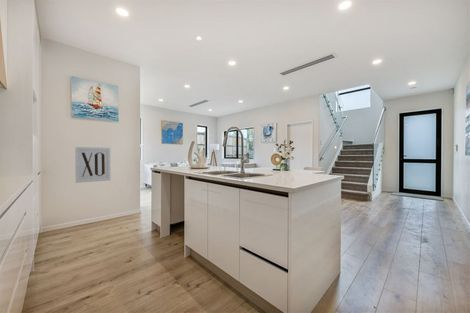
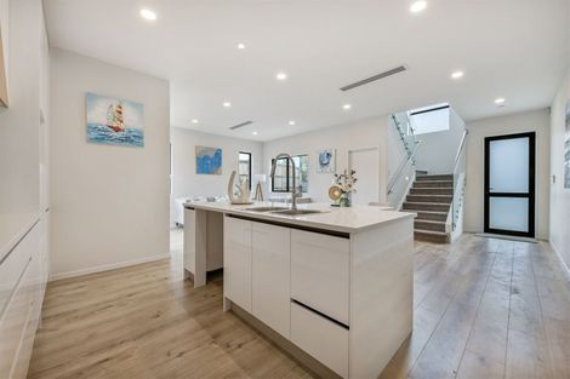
- wall art (93, 164)
